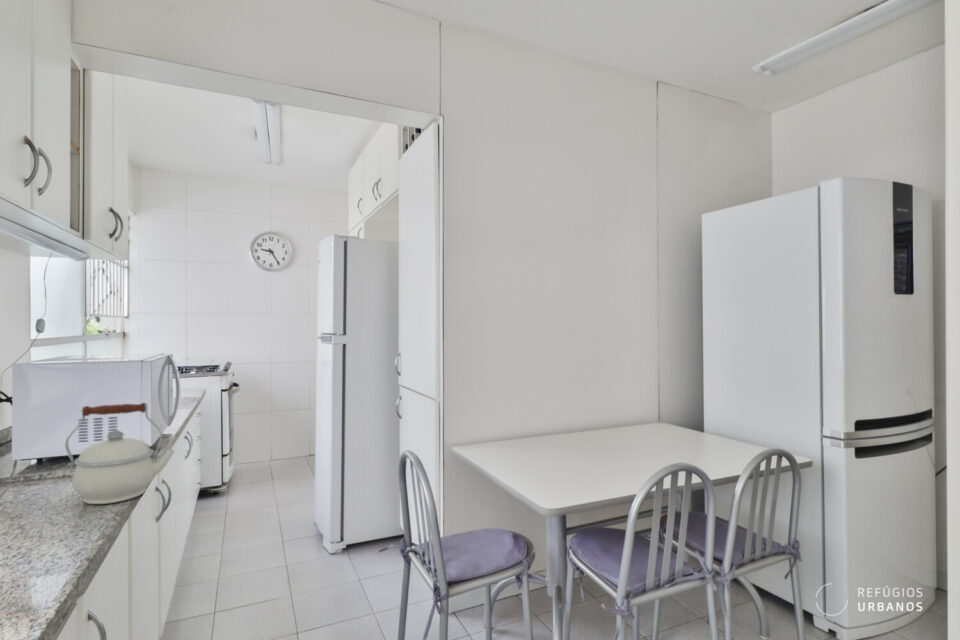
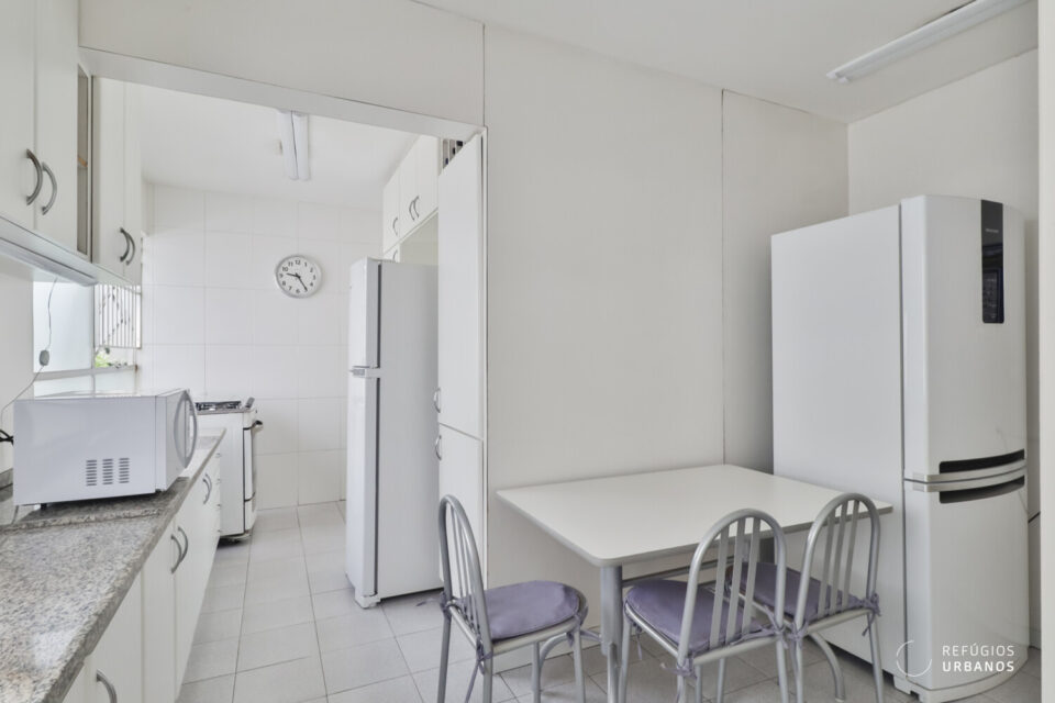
- kettle (122, 449)
